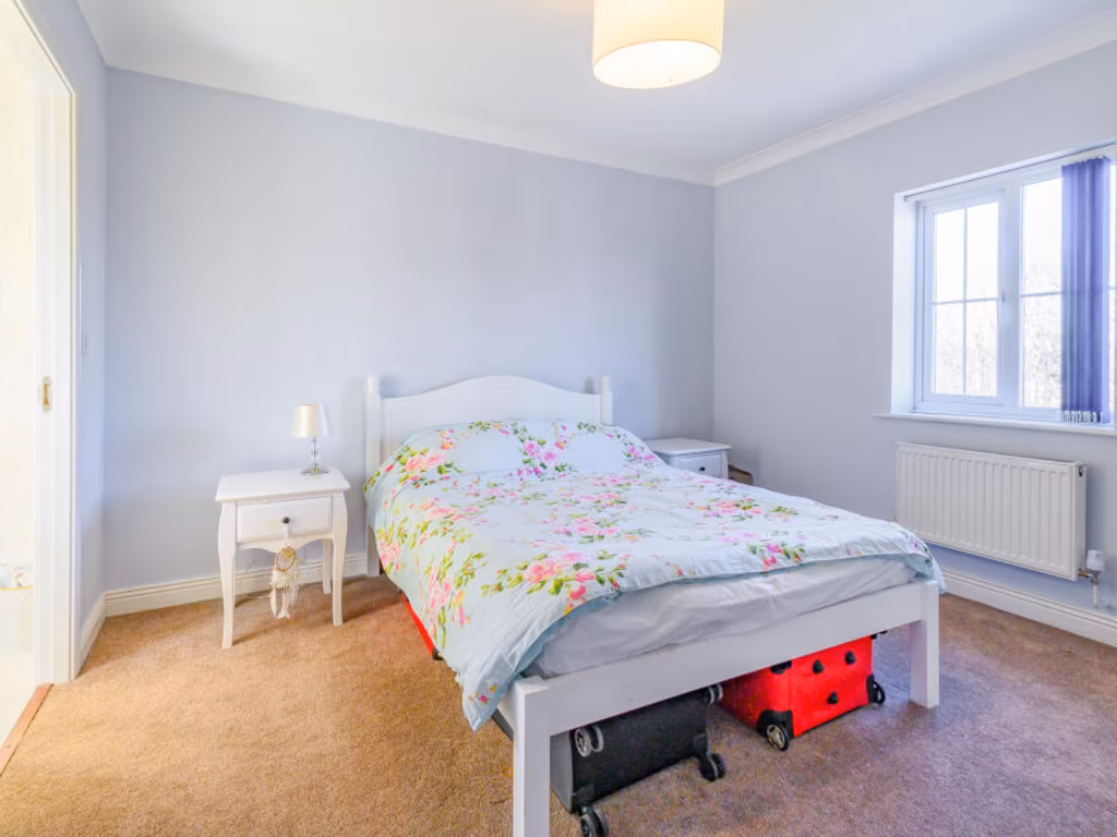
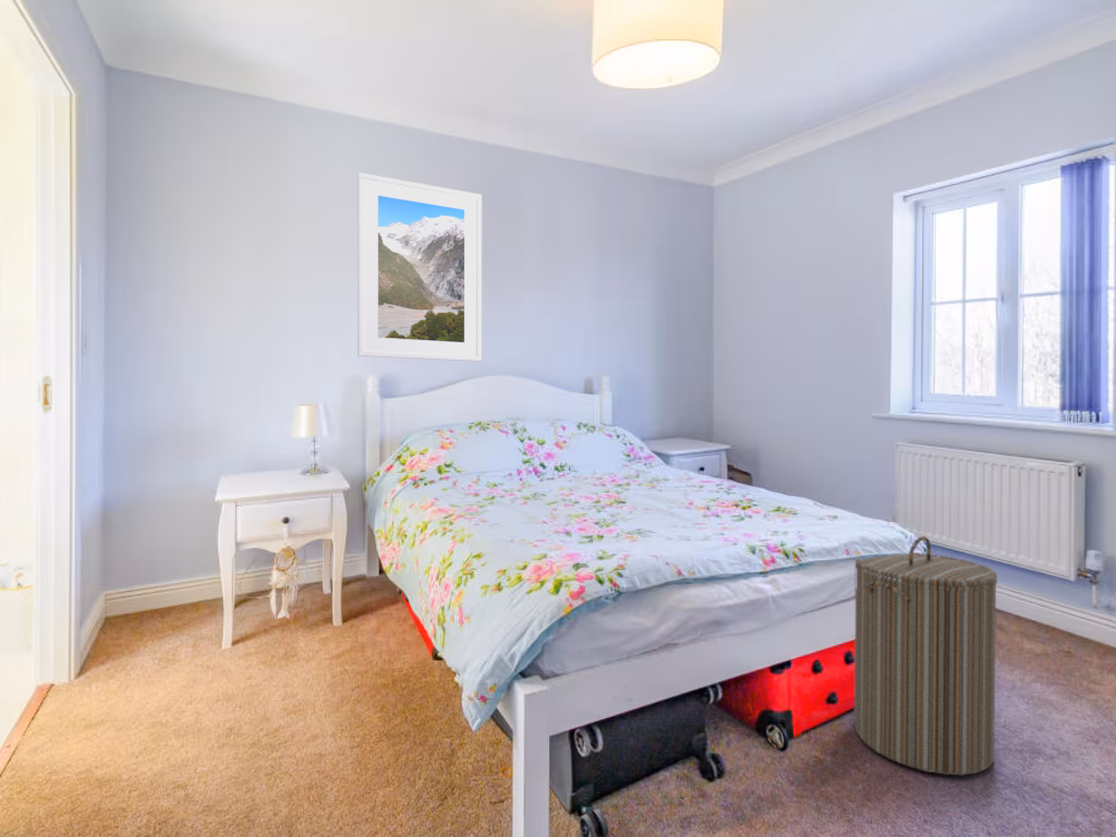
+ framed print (422, 271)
+ laundry hamper (921, 639)
